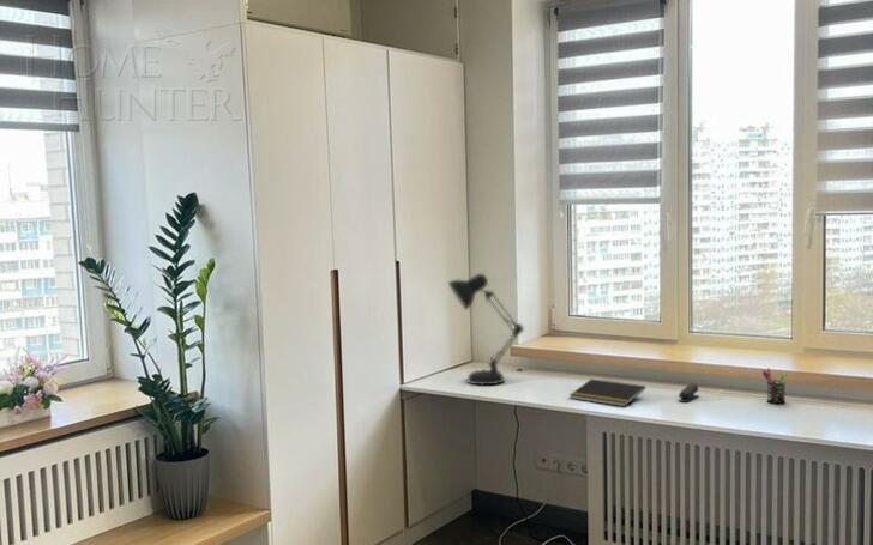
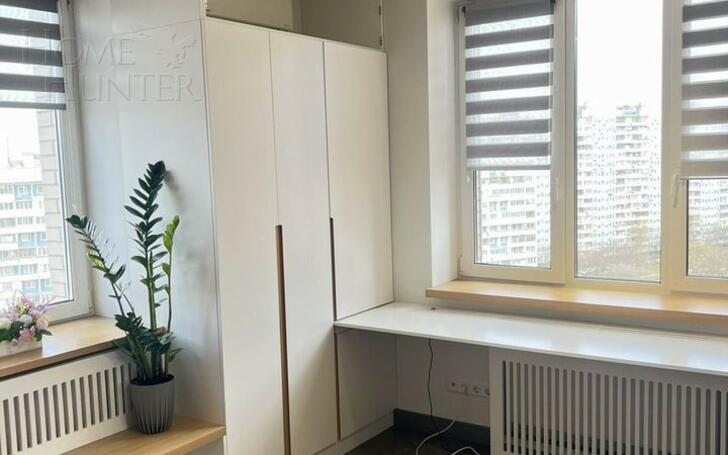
- desk lamp (499, 314)
- stapler (688, 392)
- notepad (607, 392)
- pen holder (776, 384)
